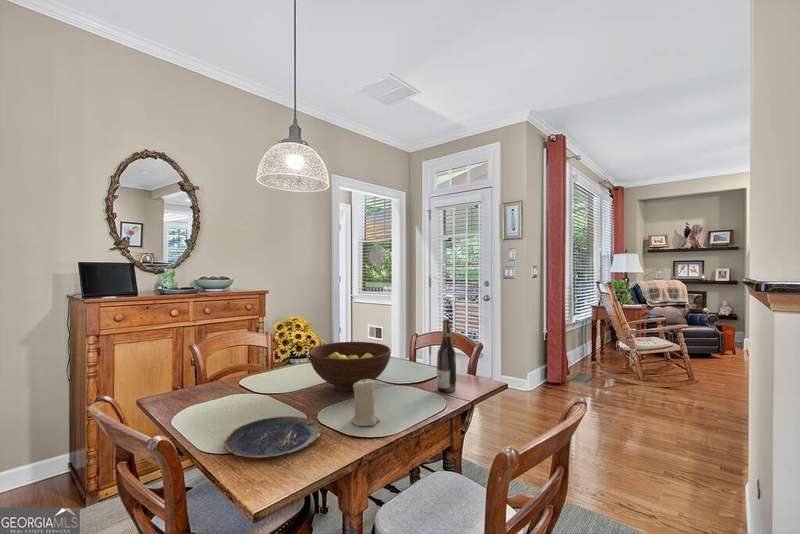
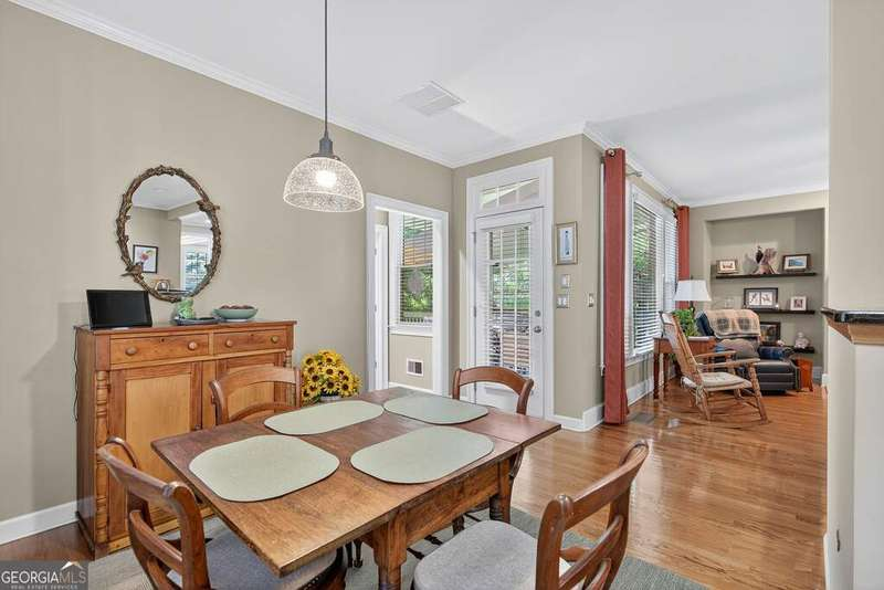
- candle (365, 399)
- plate (274, 436)
- fruit bowl (350, 368)
- wine bottle (446, 354)
